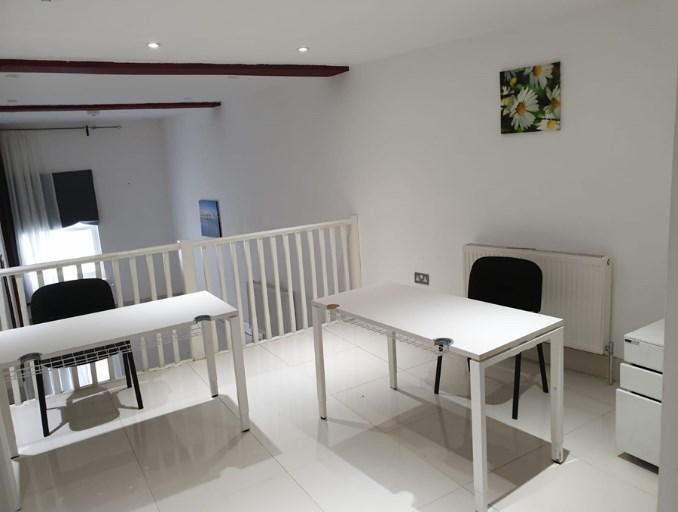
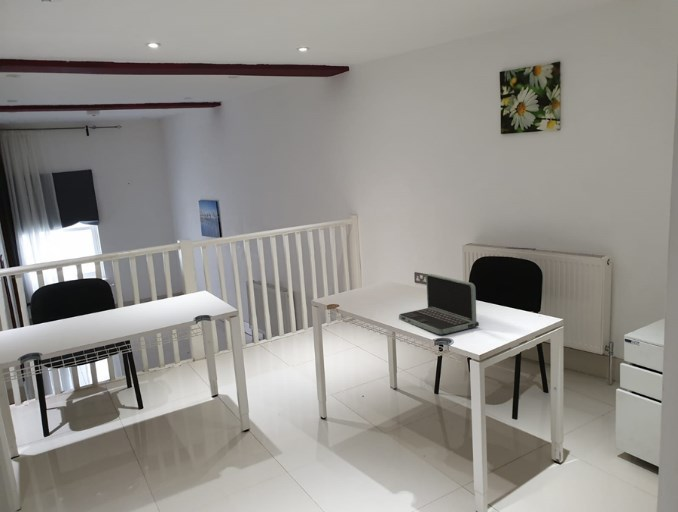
+ laptop (436, 300)
